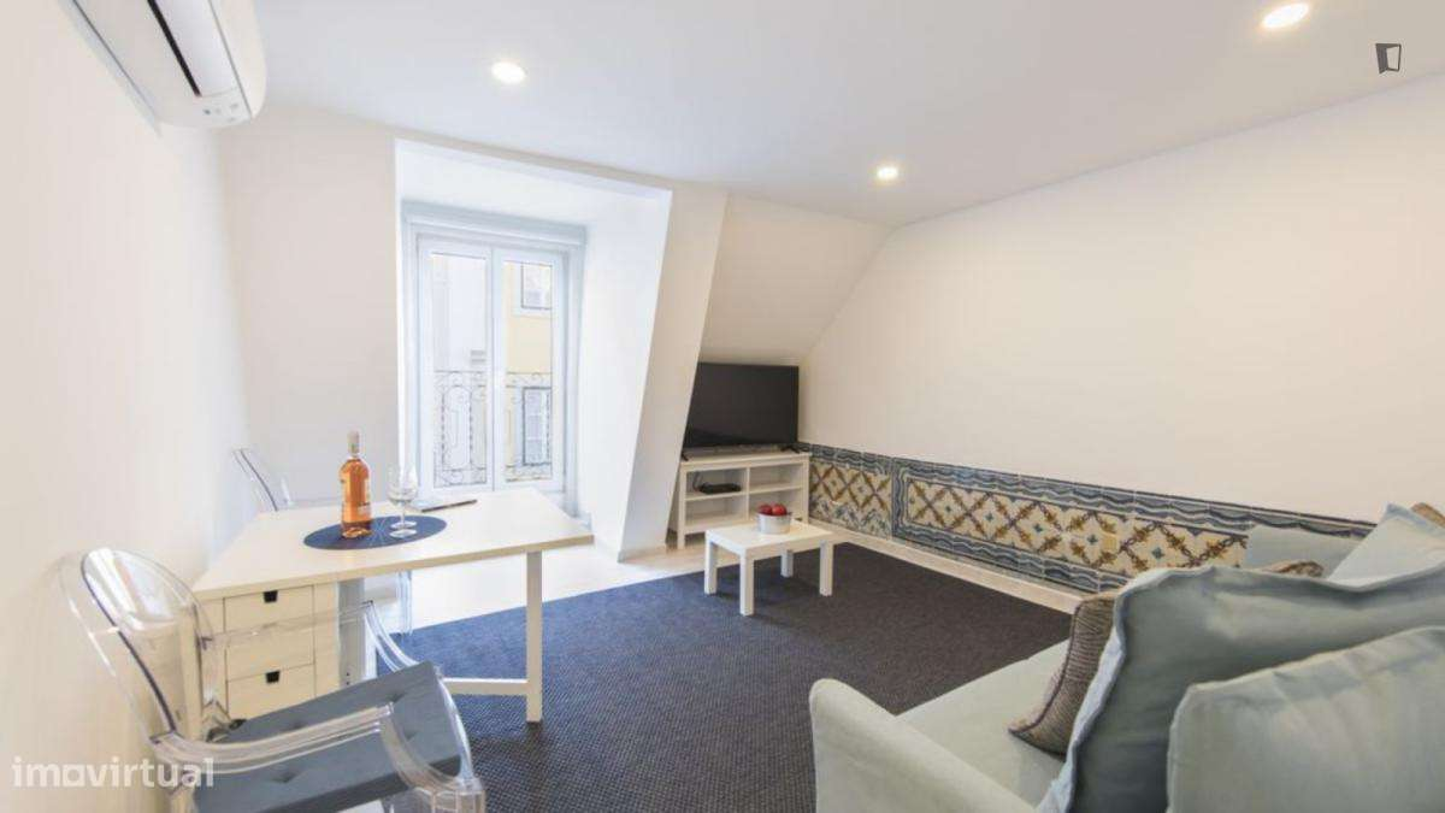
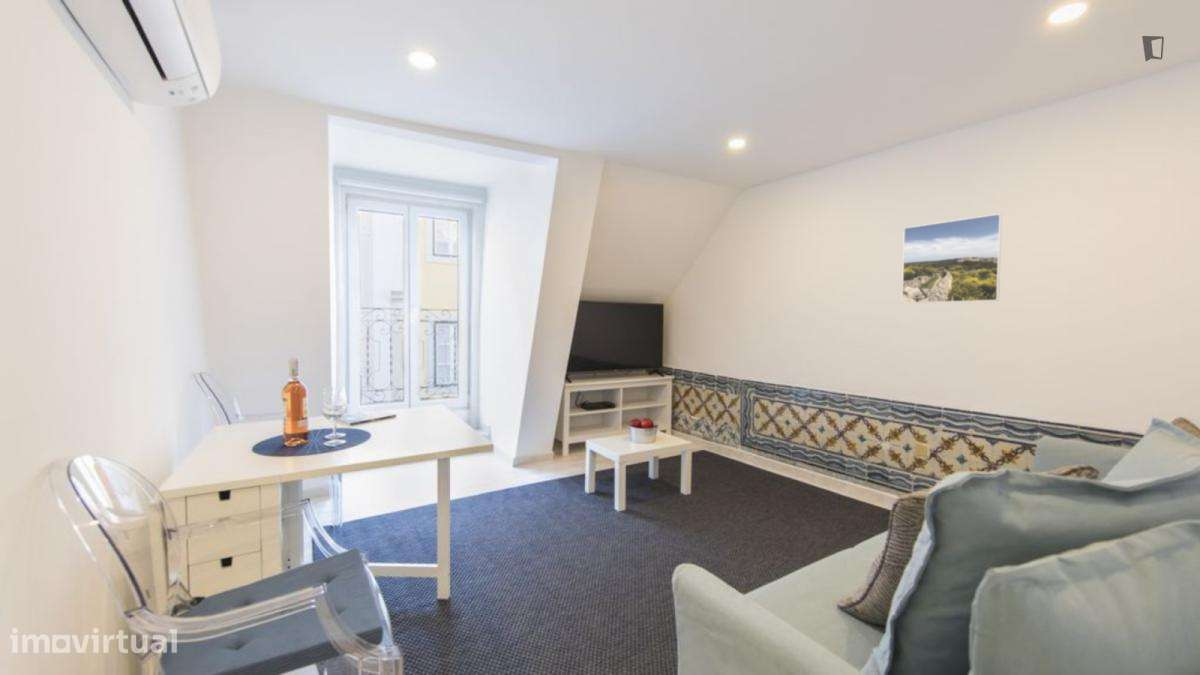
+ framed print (948, 261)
